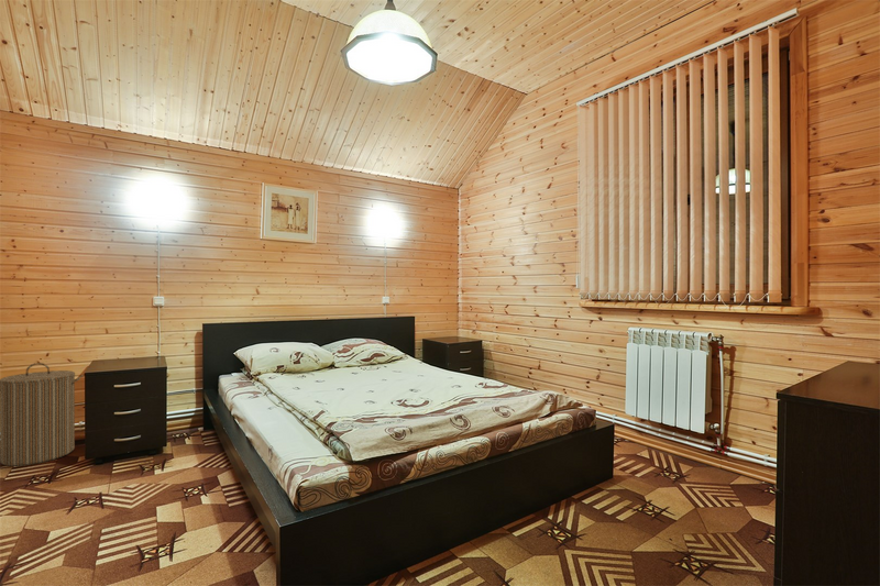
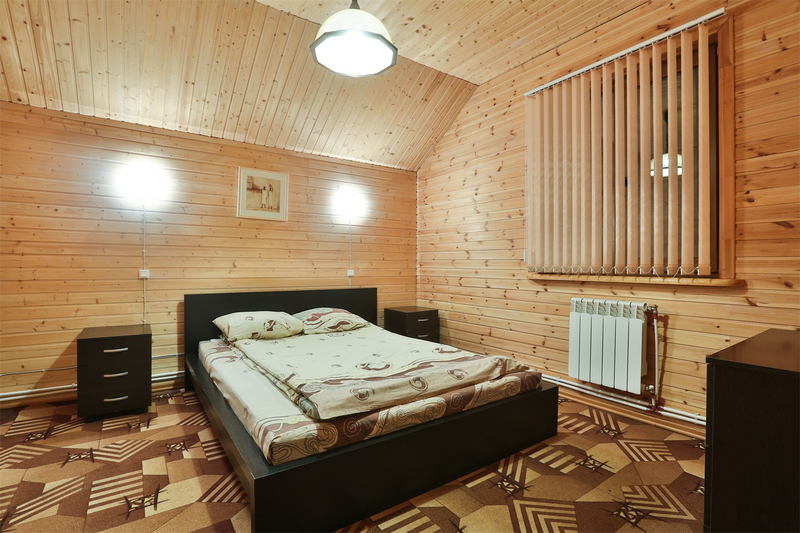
- laundry hamper (38, 409)
